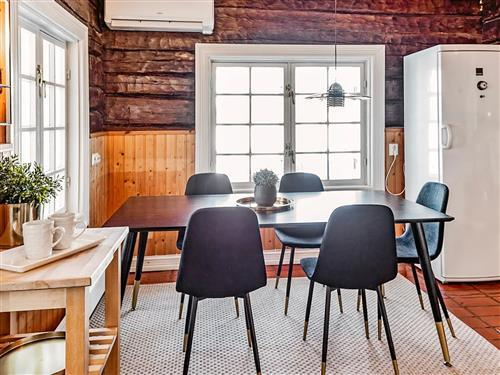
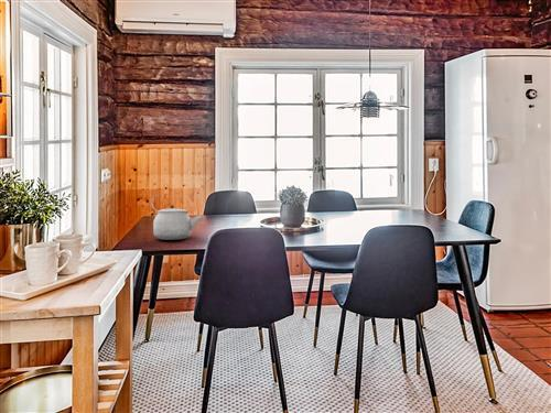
+ tea kettle (177, 216)
